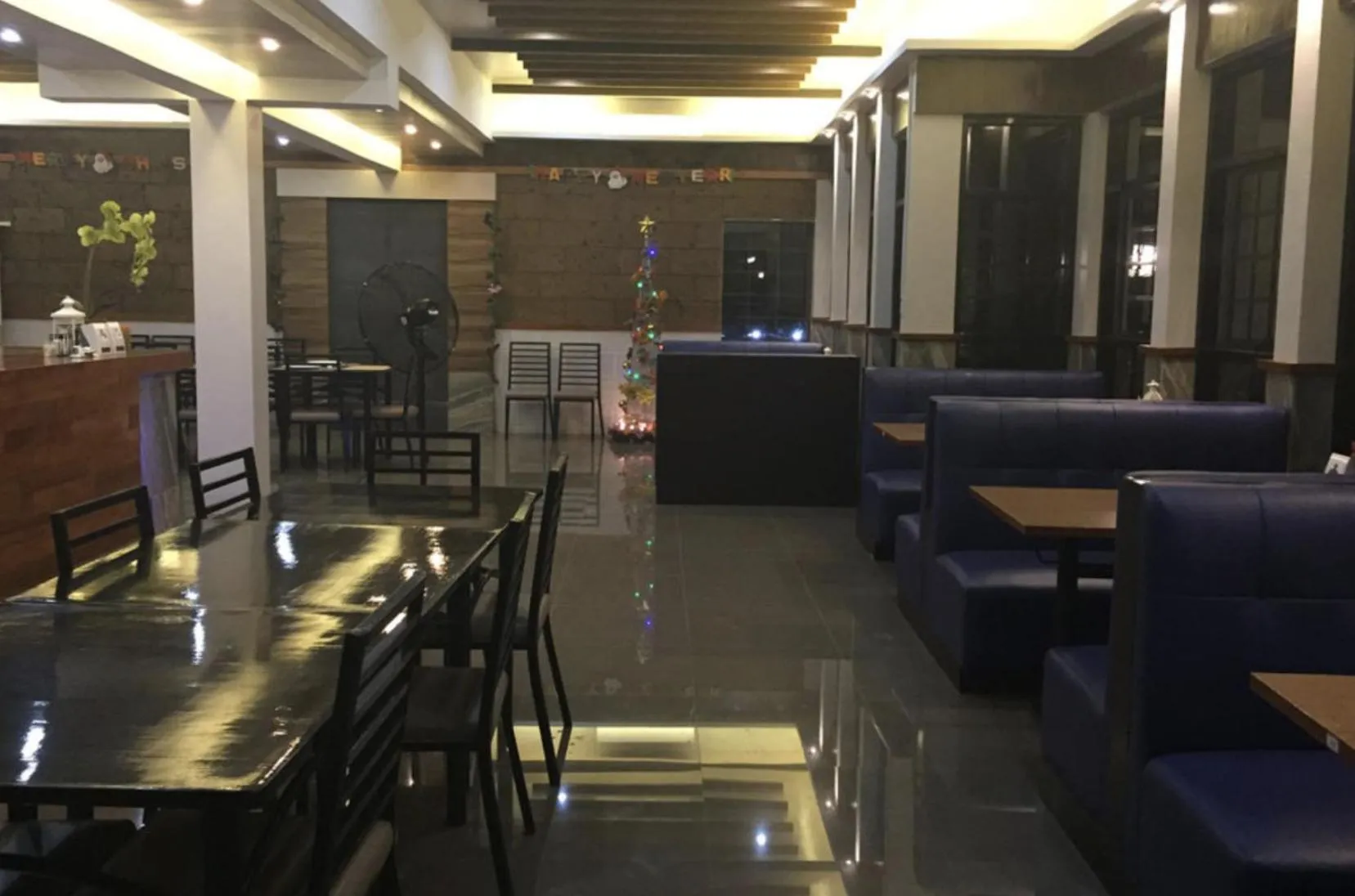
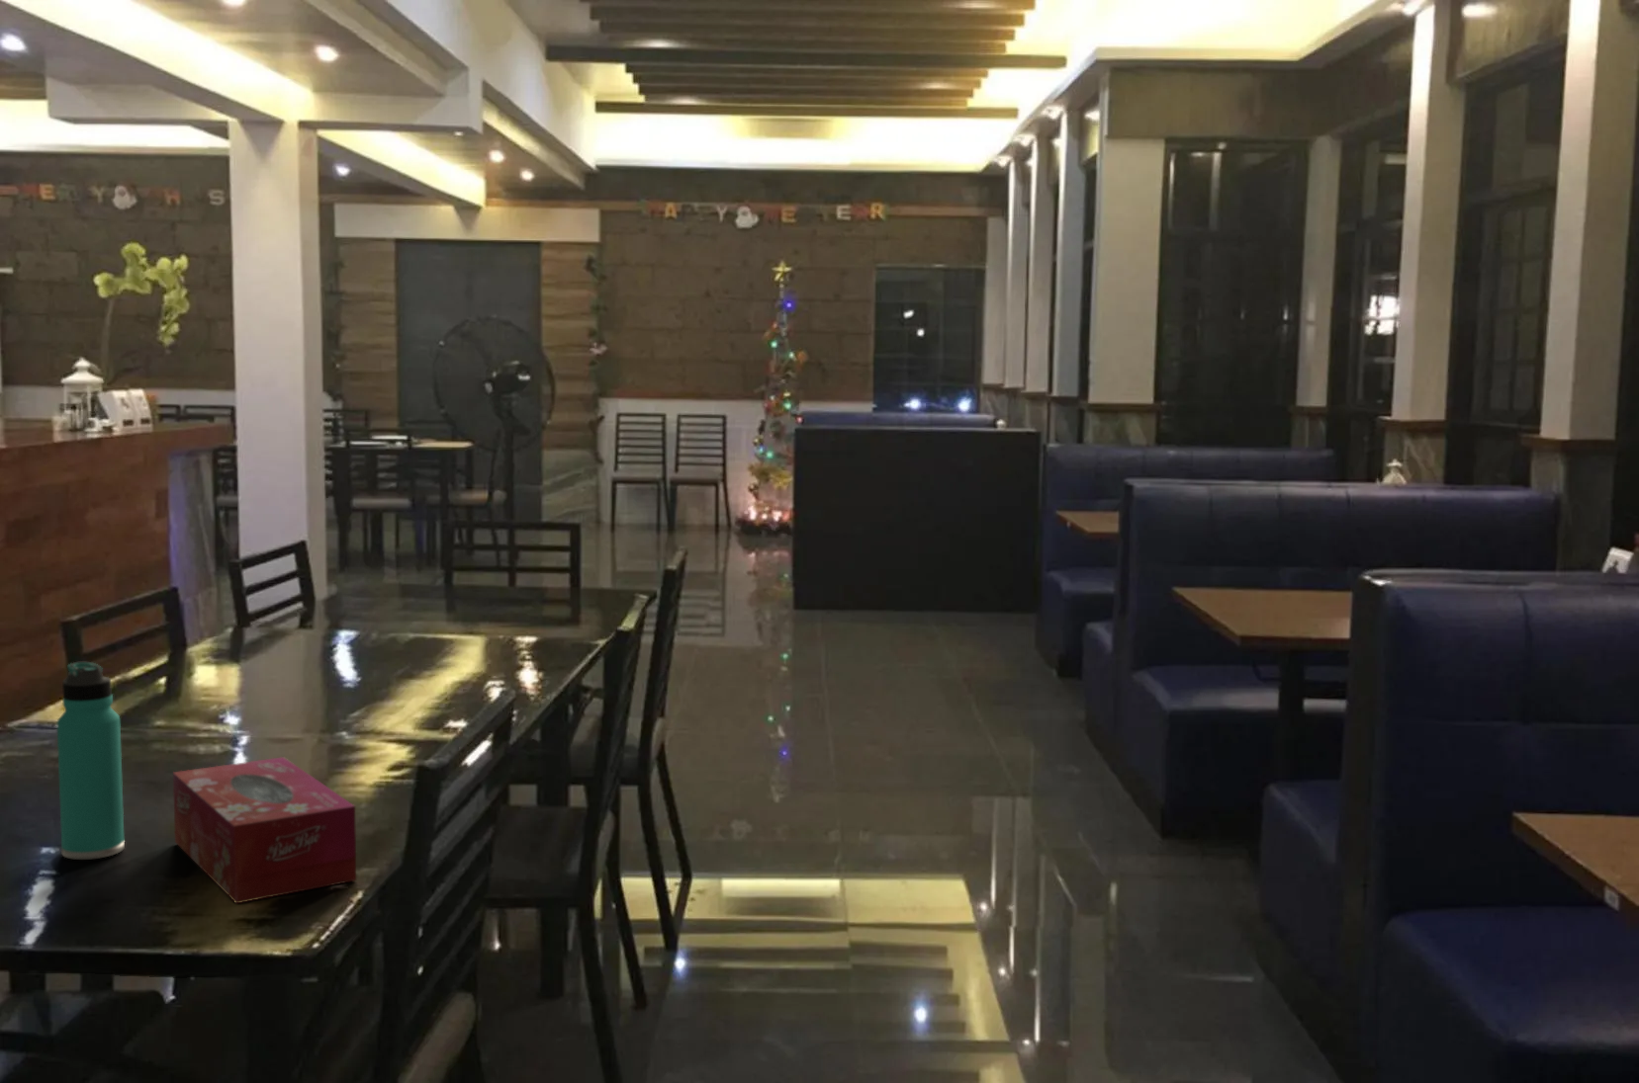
+ thermos bottle (90, 759)
+ tissue box (261, 824)
